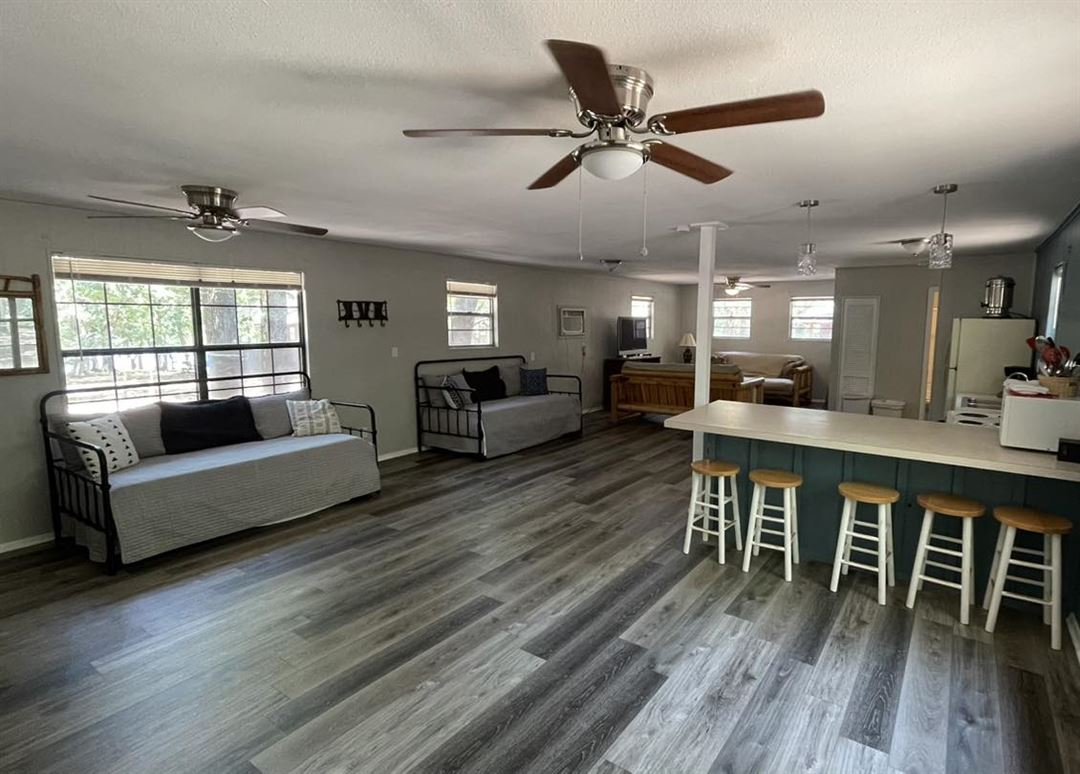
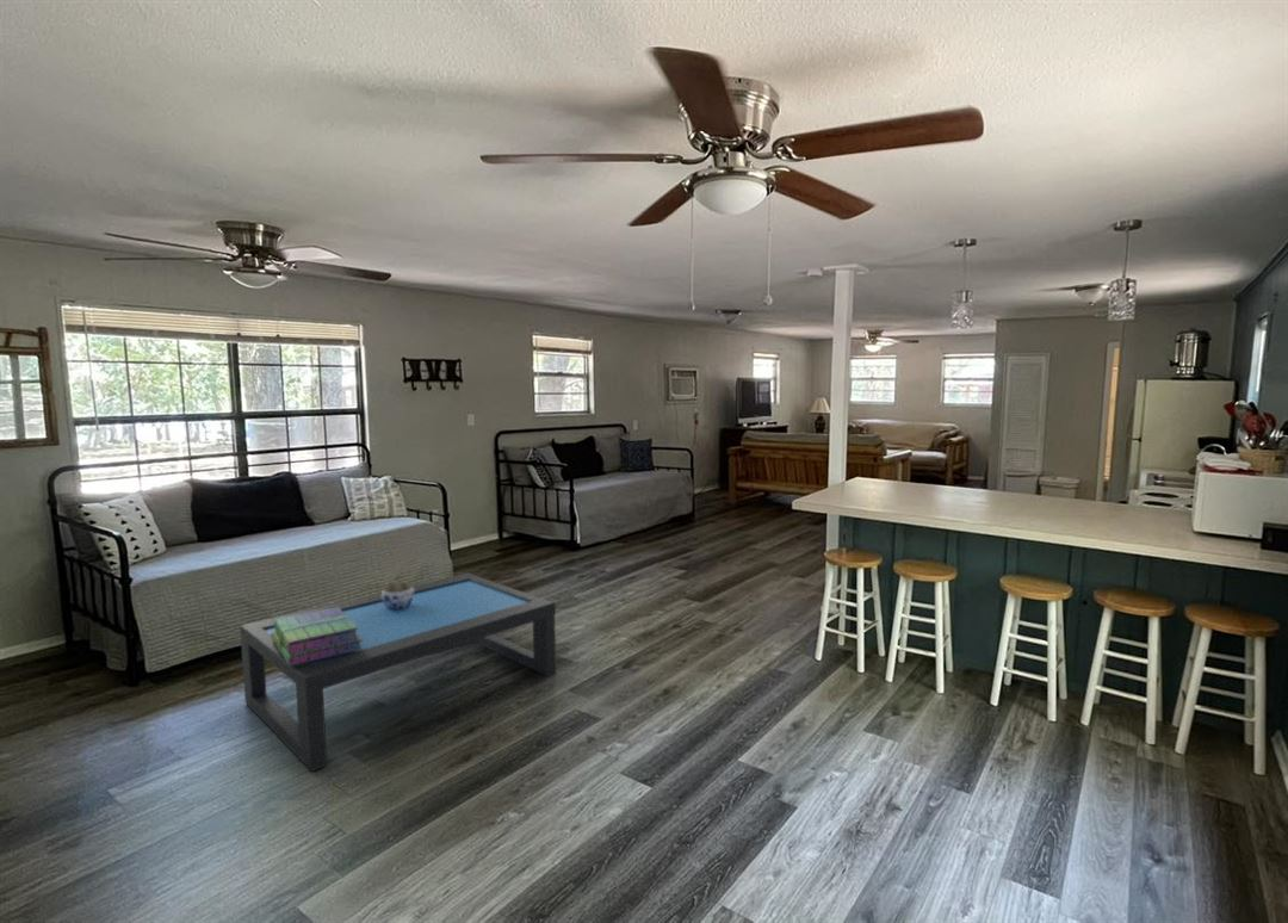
+ stack of books (315, 633)
+ jar (397, 593)
+ coffee table (407, 650)
